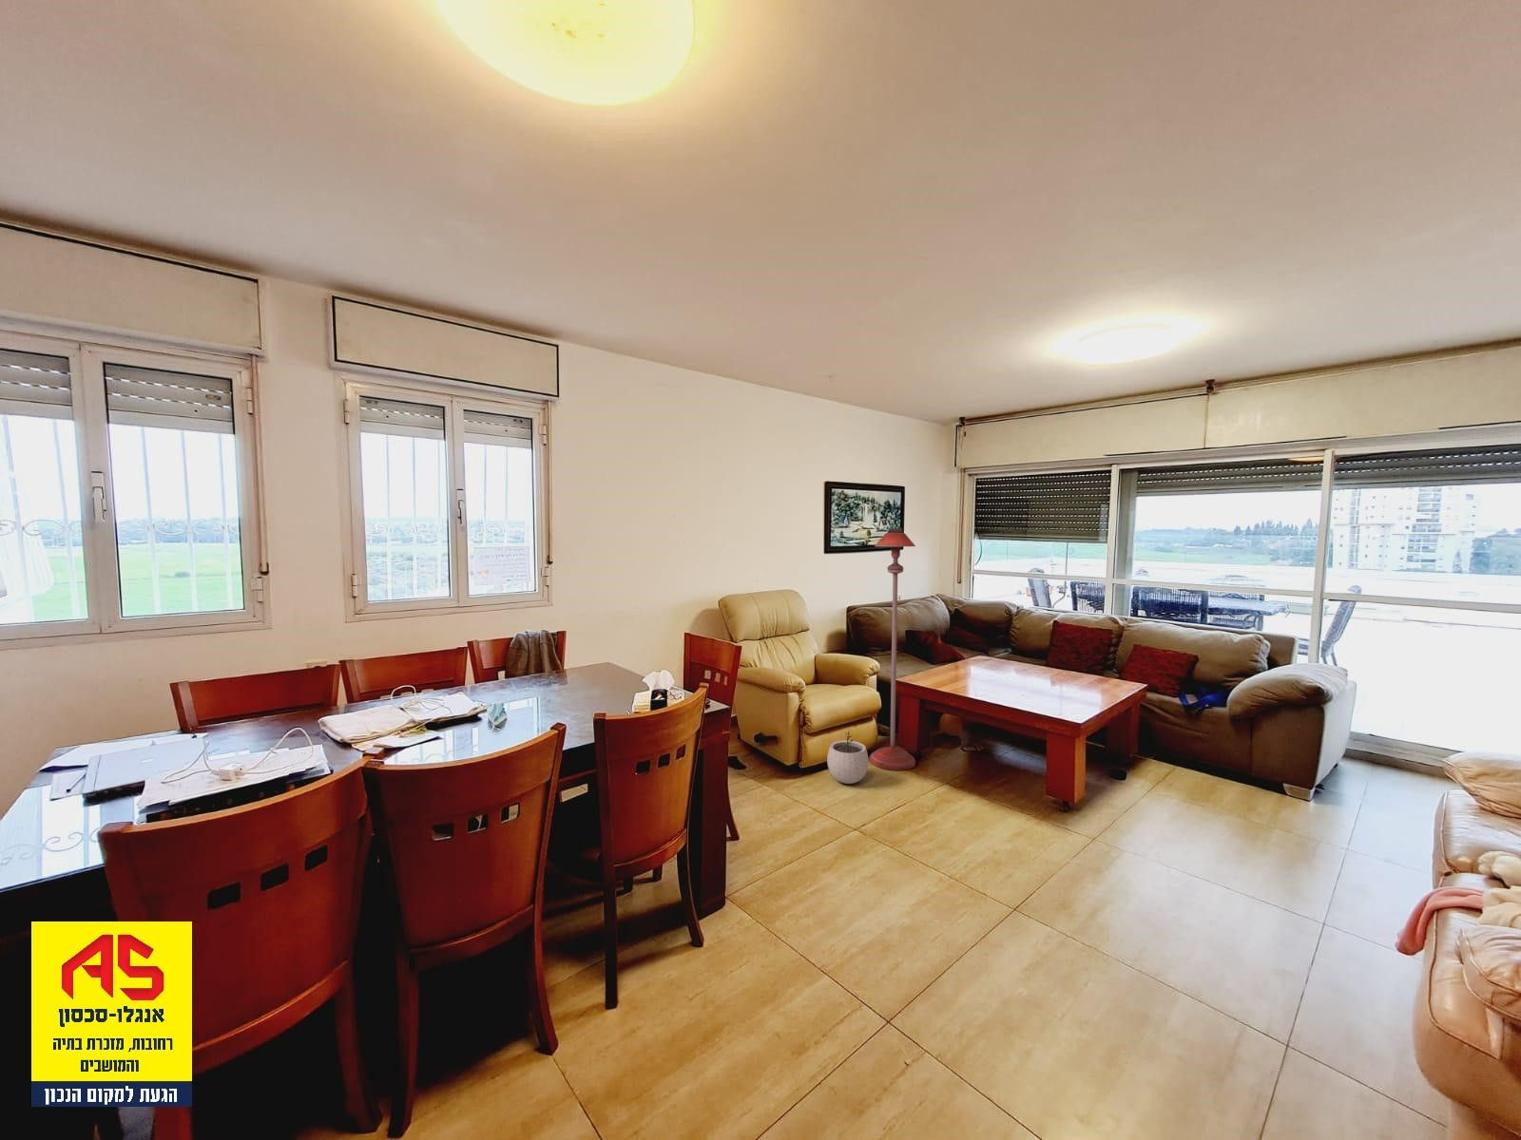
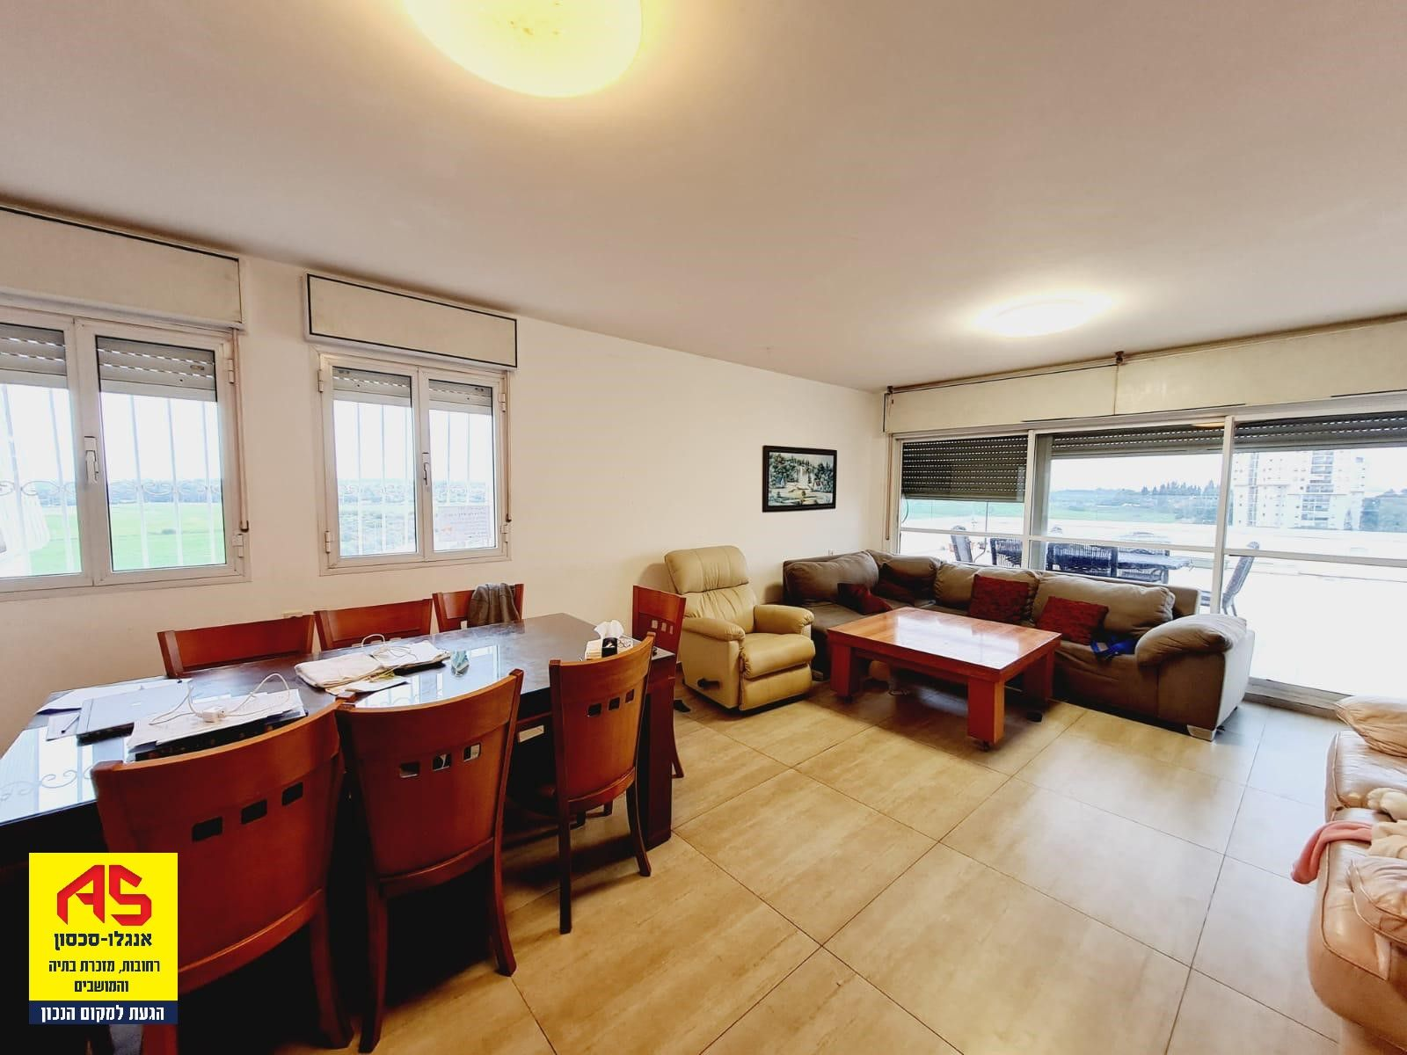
- floor lamp (893, 645)
- plant pot (847, 756)
